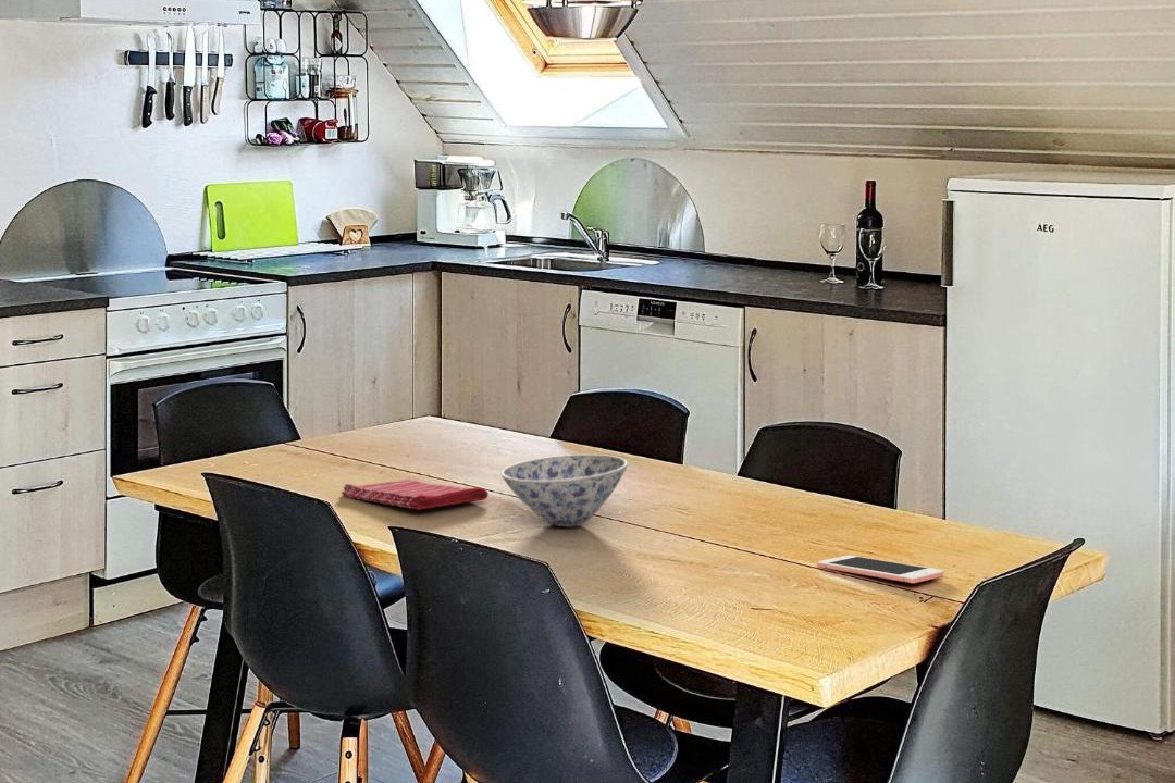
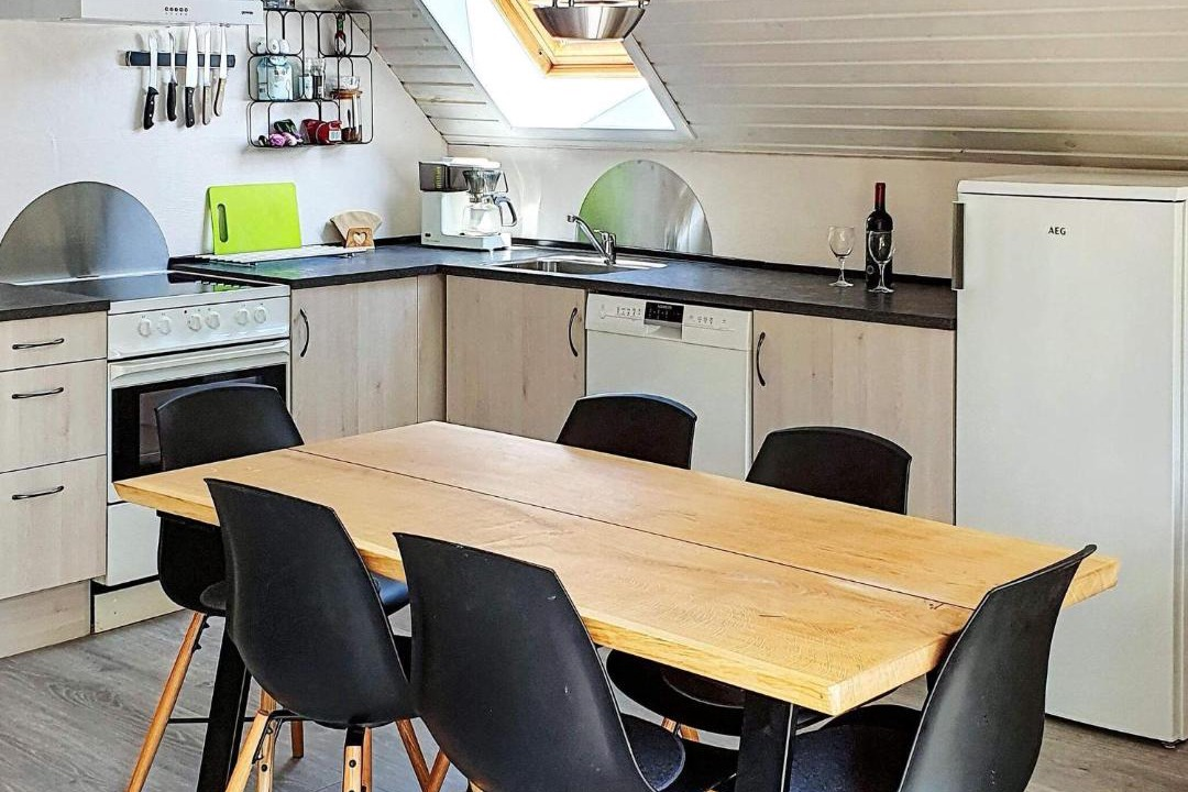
- dish towel (415, 492)
- cell phone (879, 569)
- bowl (564, 493)
